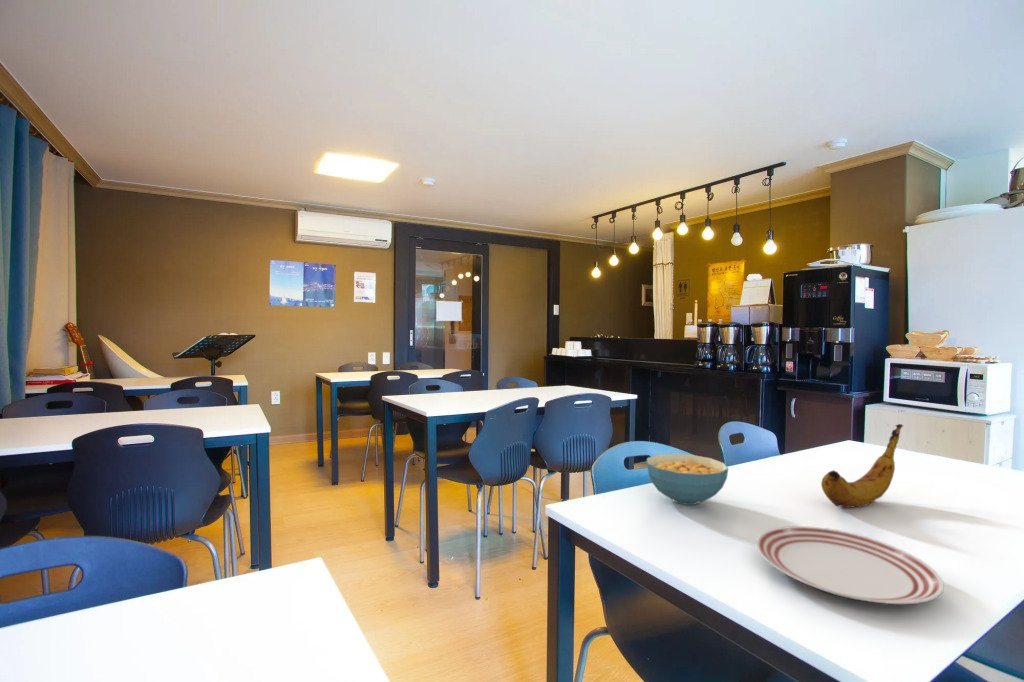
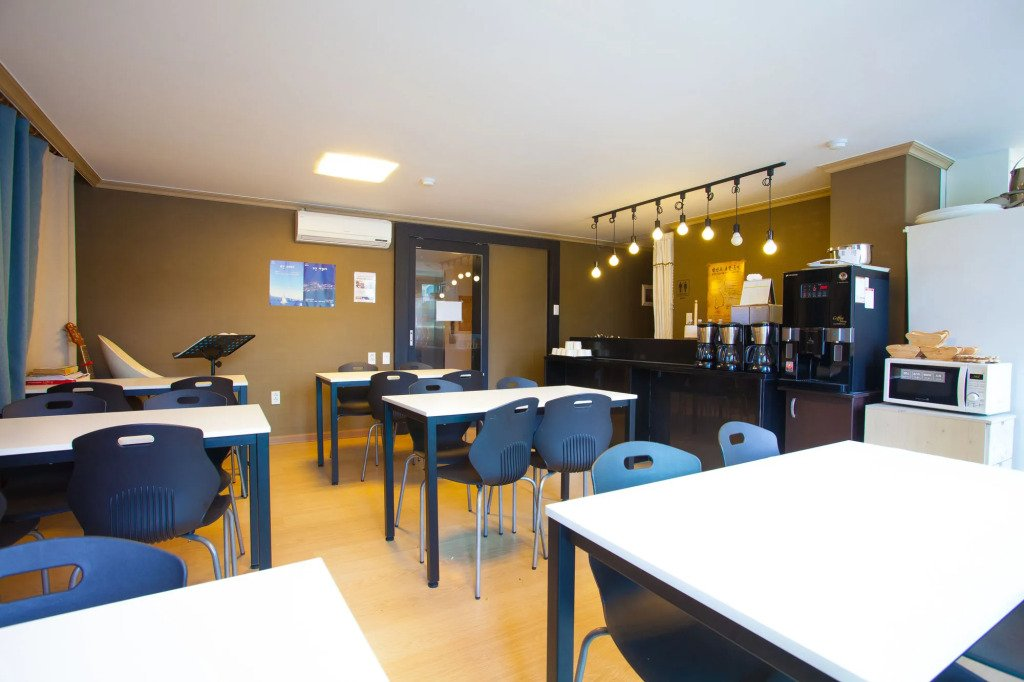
- dinner plate (841, 565)
- banana (868, 471)
- cereal bowl (685, 482)
